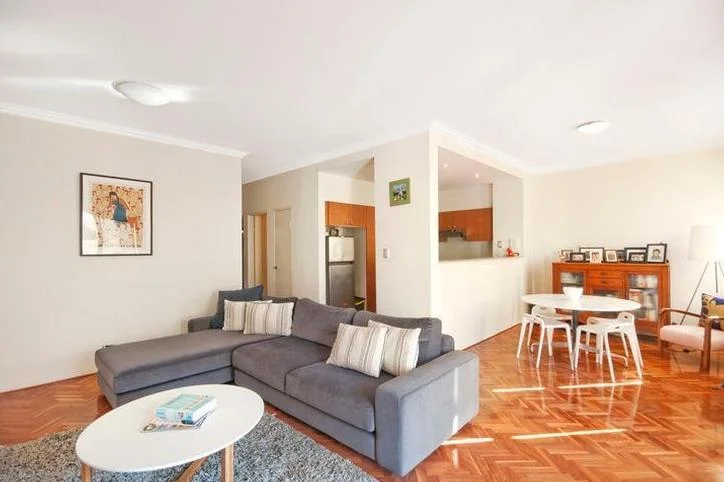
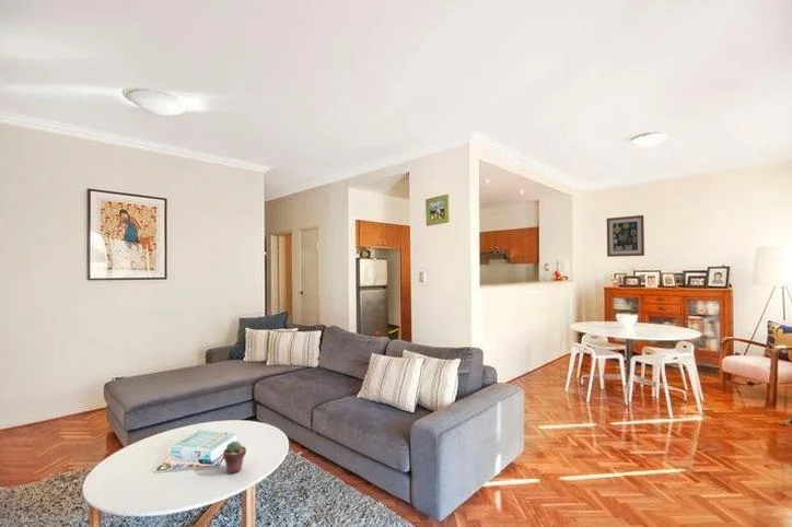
+ potted succulent (234, 455)
+ wall art (625, 236)
